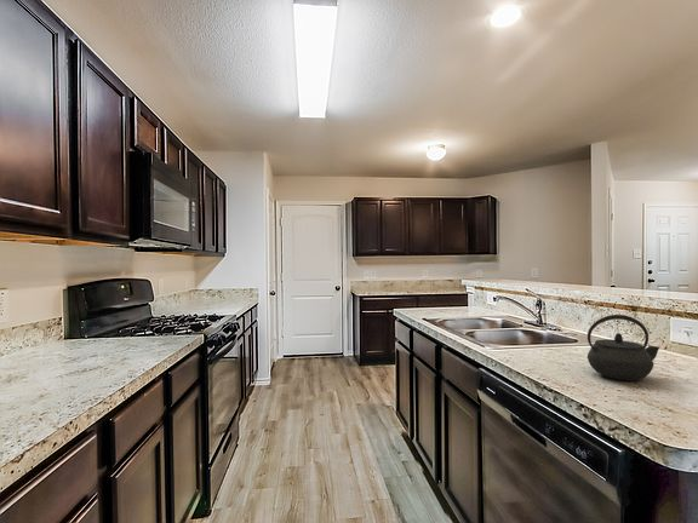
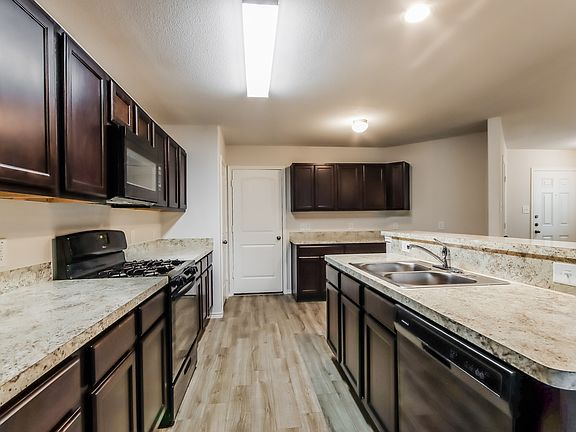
- kettle (623, 345)
